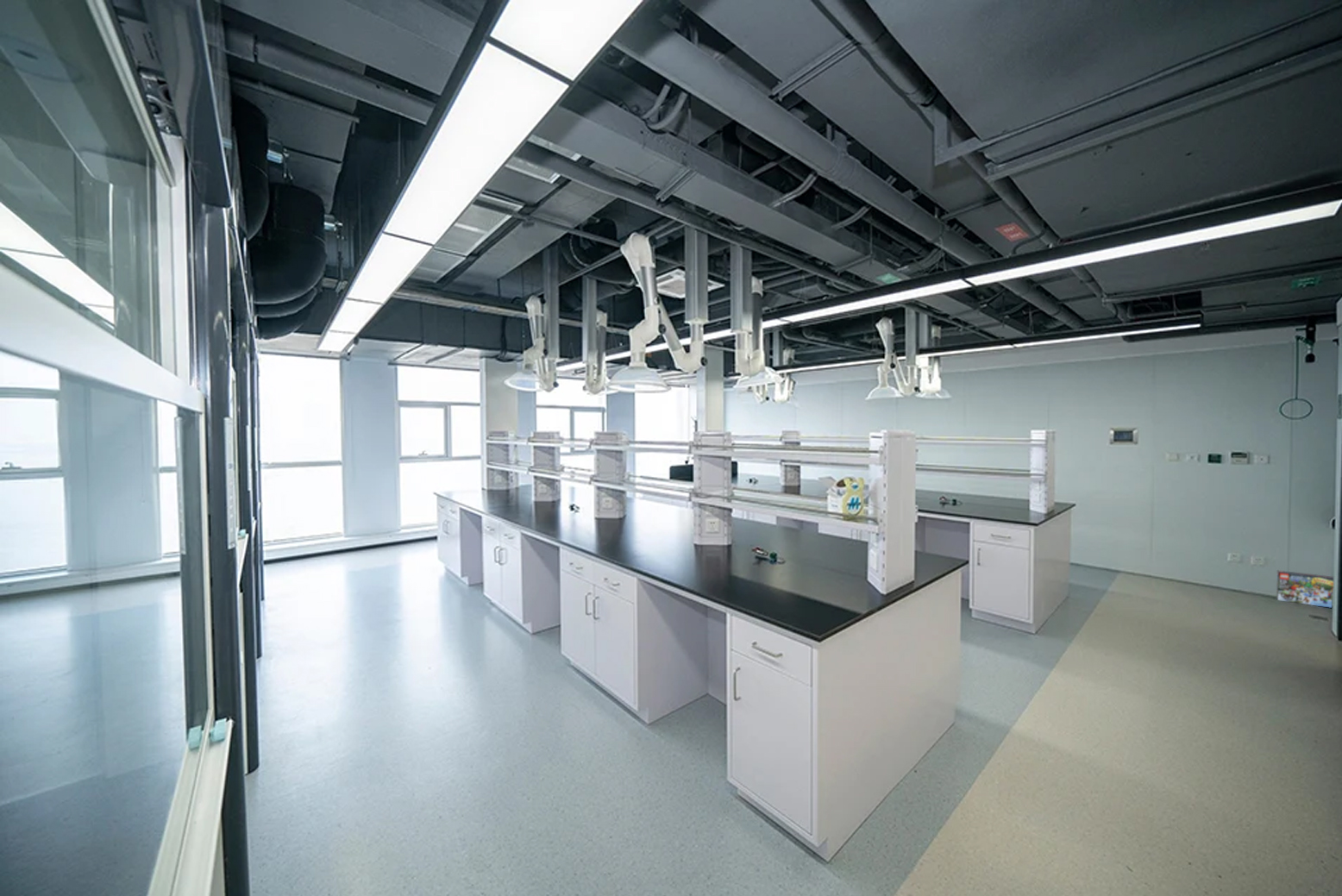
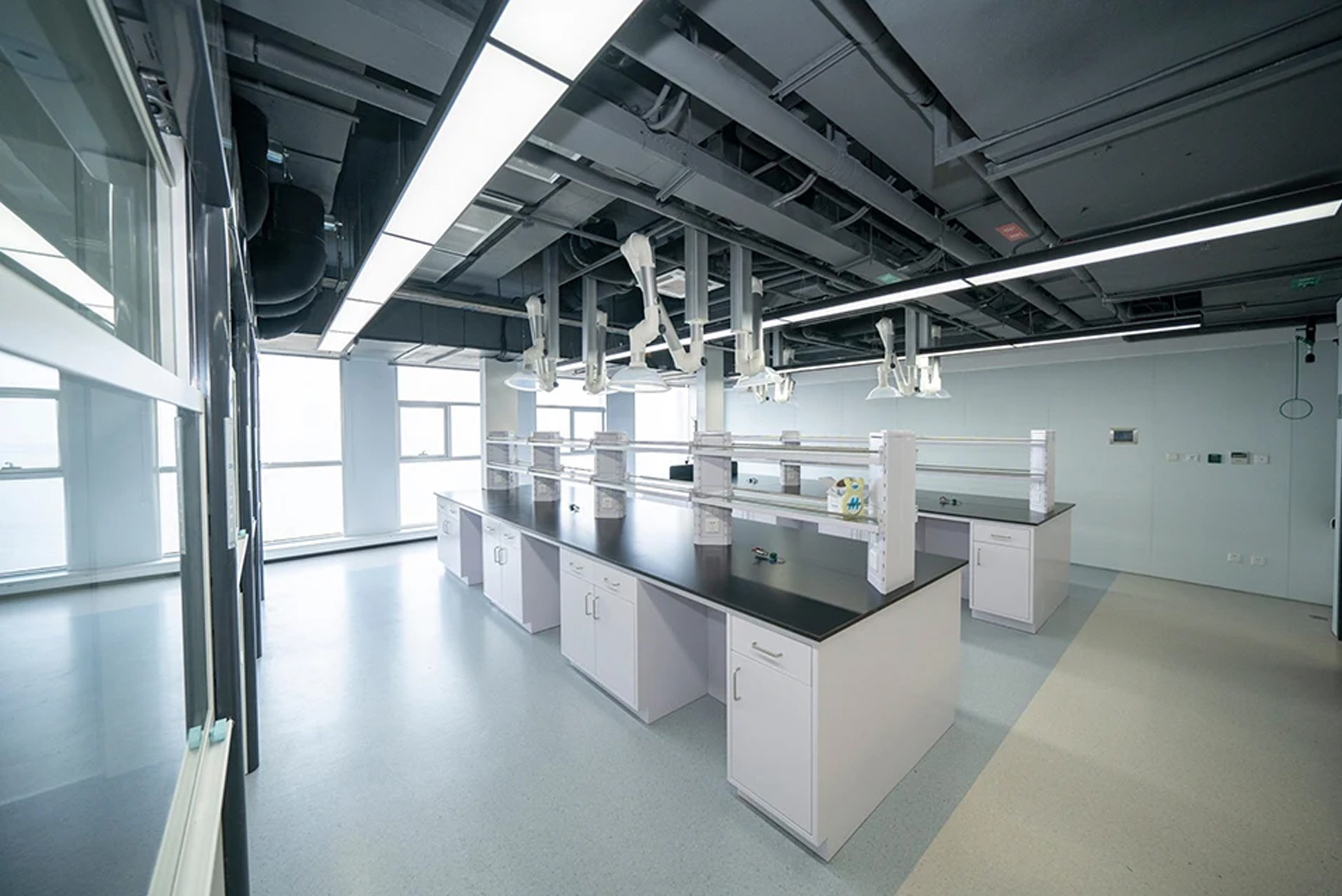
- box (1311, 589)
